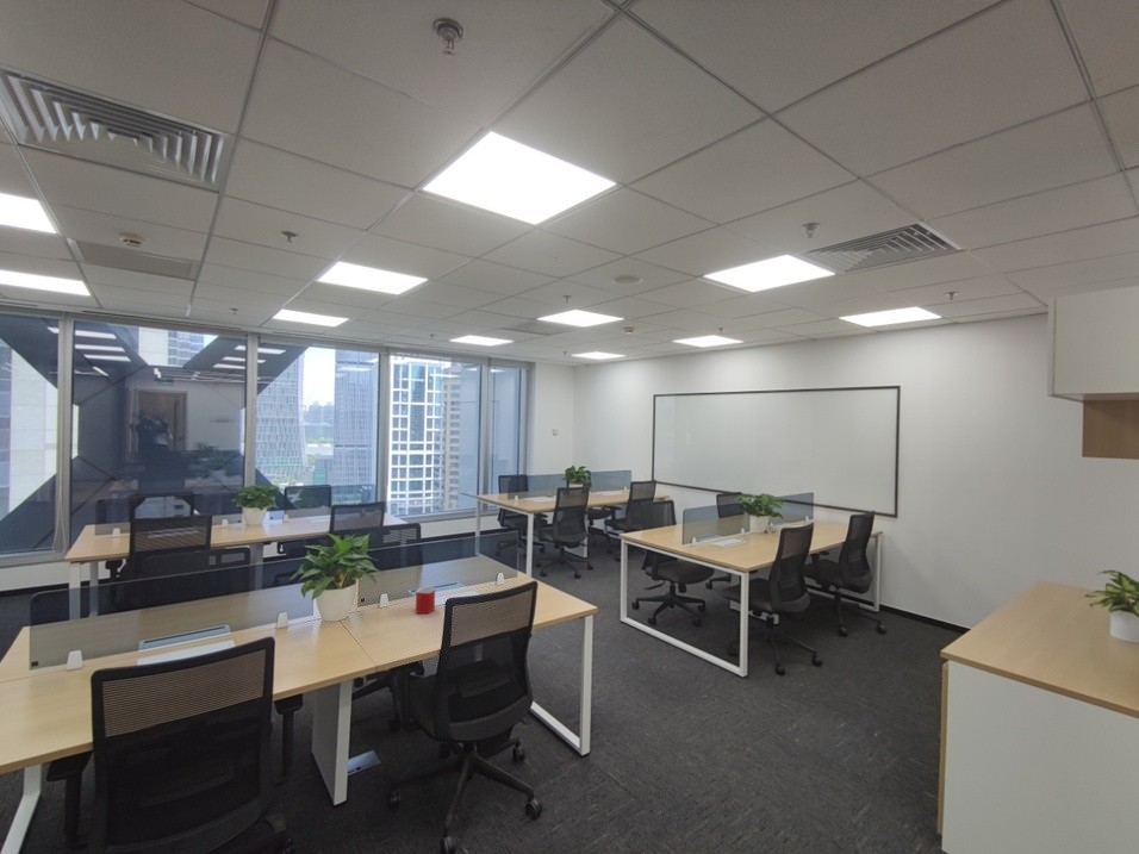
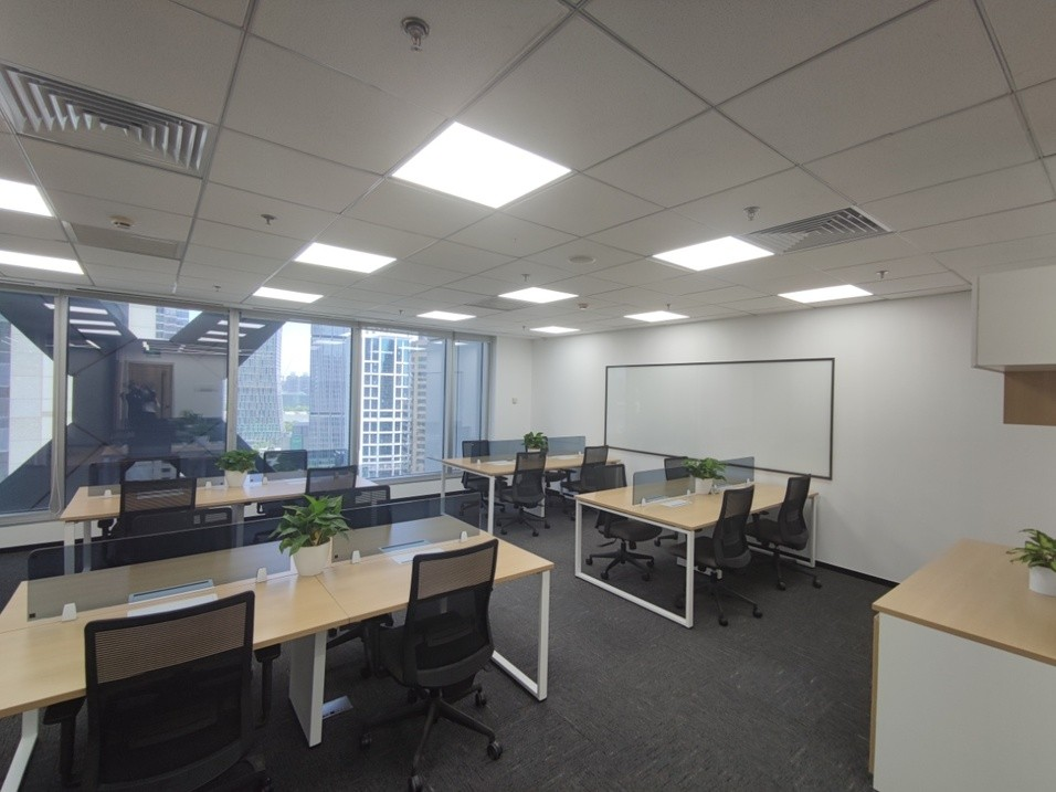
- mug (423, 601)
